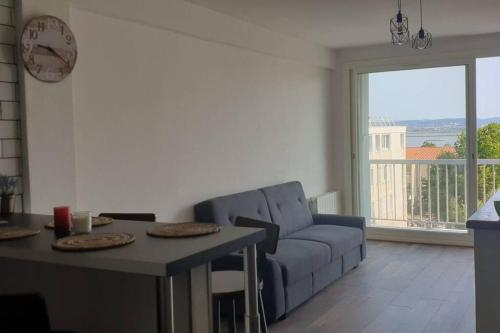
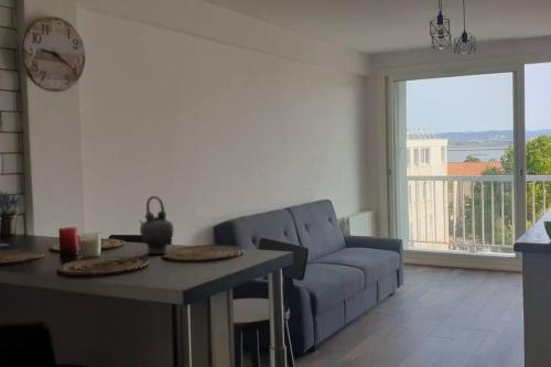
+ teapot (153, 224)
